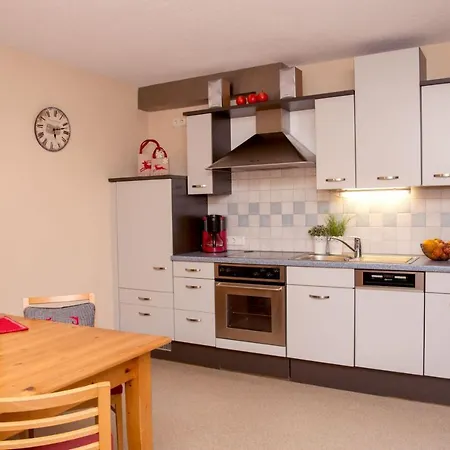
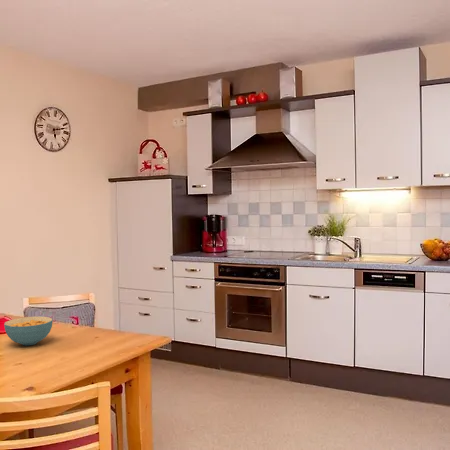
+ cereal bowl (29, 332)
